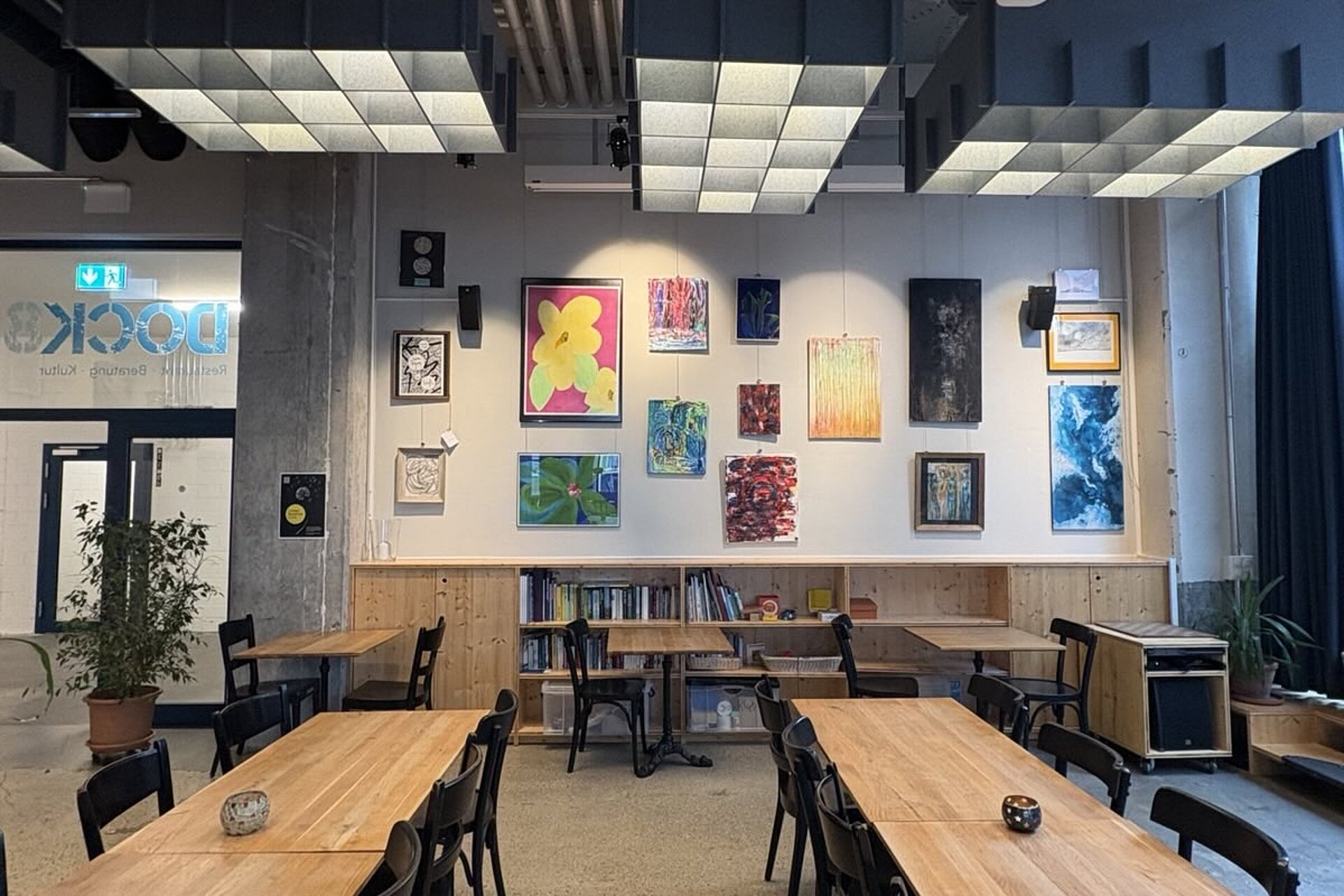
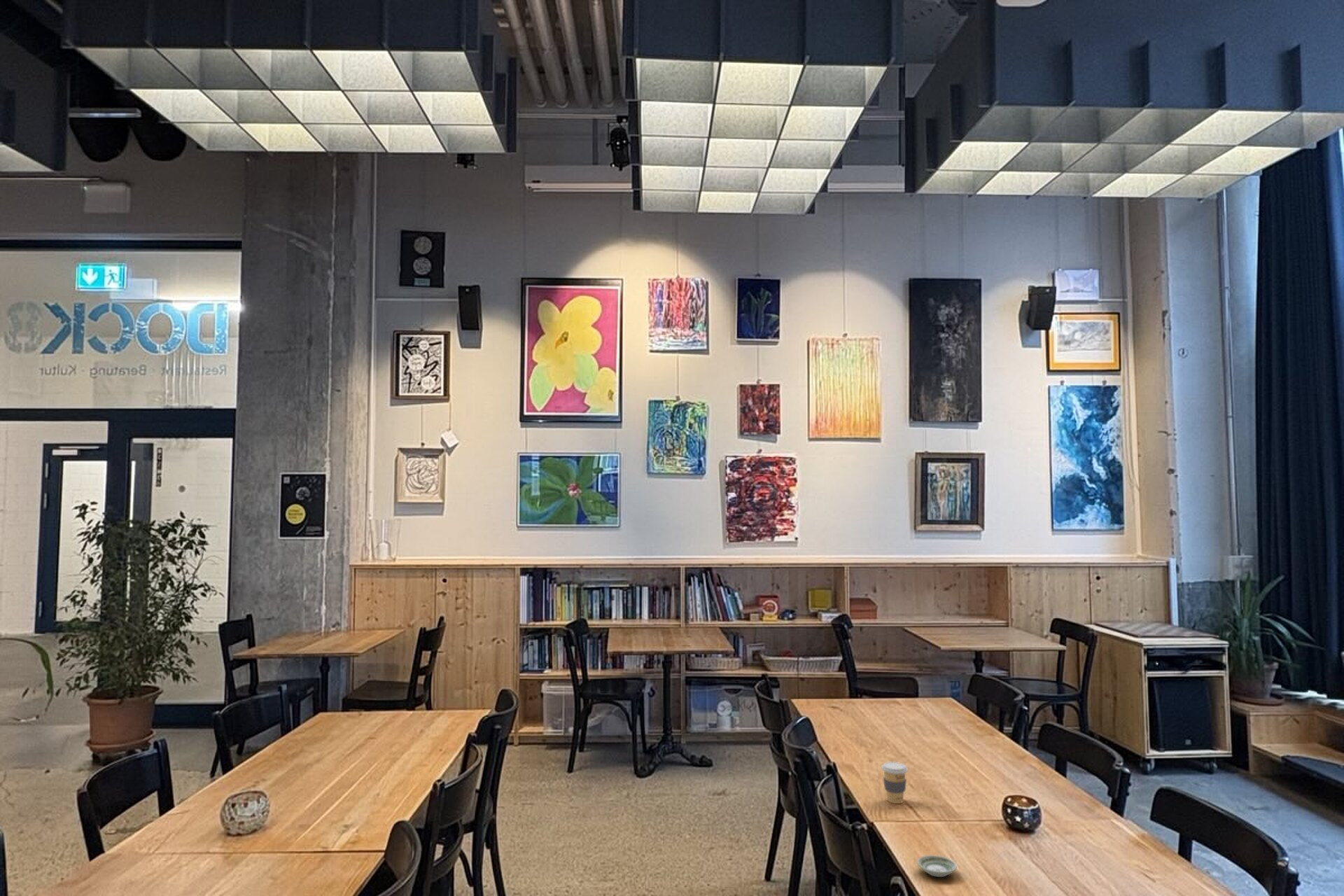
+ saucer (937, 867)
+ coffee cup (895, 783)
